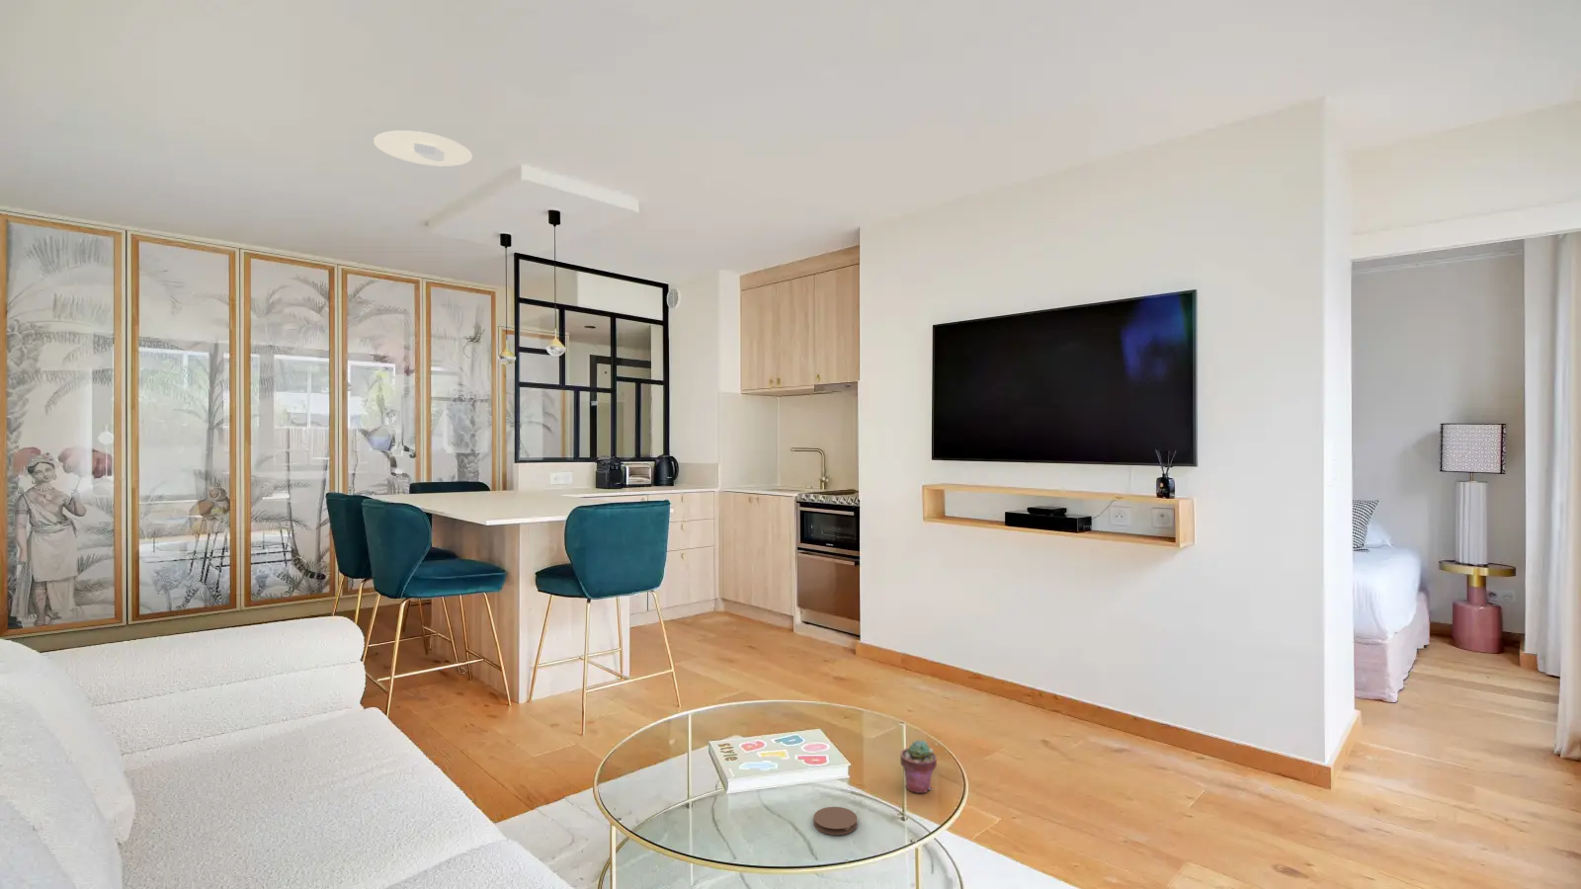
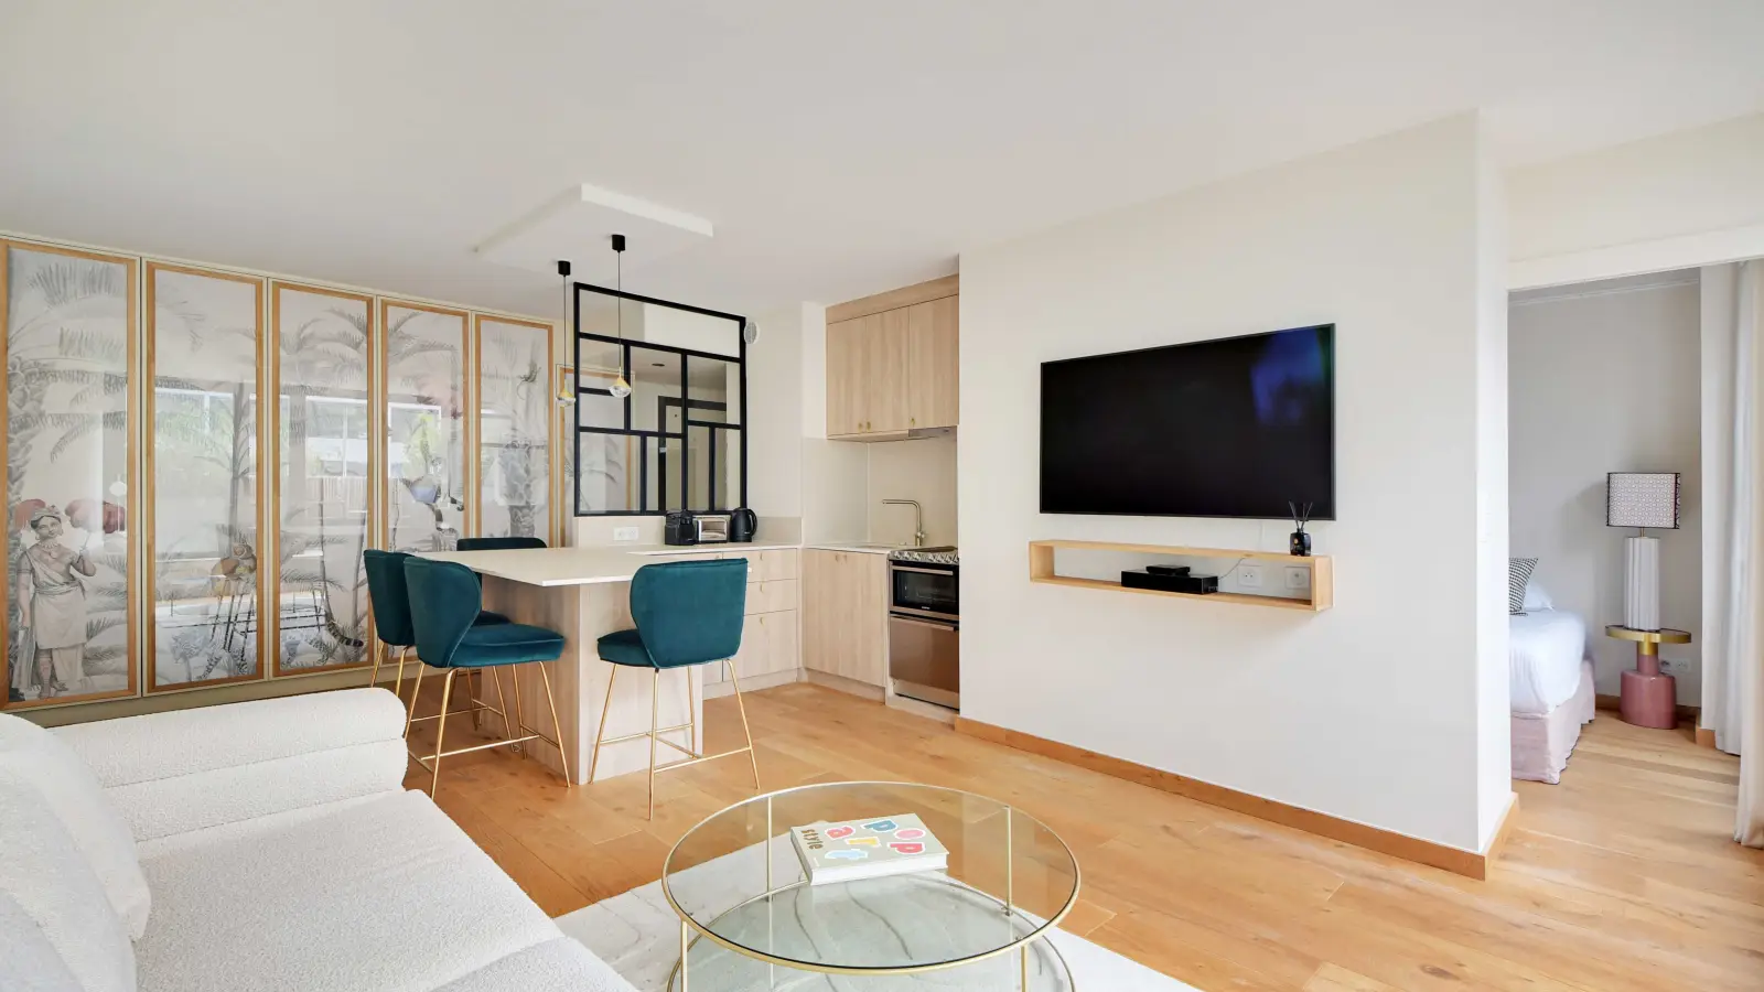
- potted succulent (918, 763)
- coaster (835, 820)
- recessed light (423, 144)
